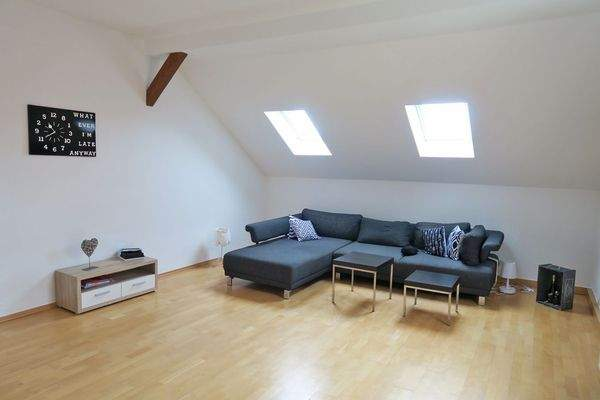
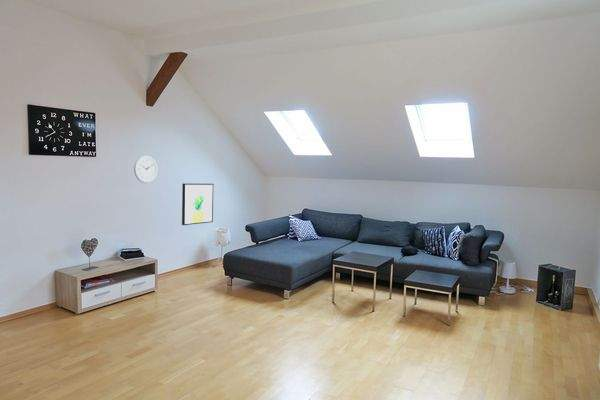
+ wall art (198, 203)
+ wall clock (146, 169)
